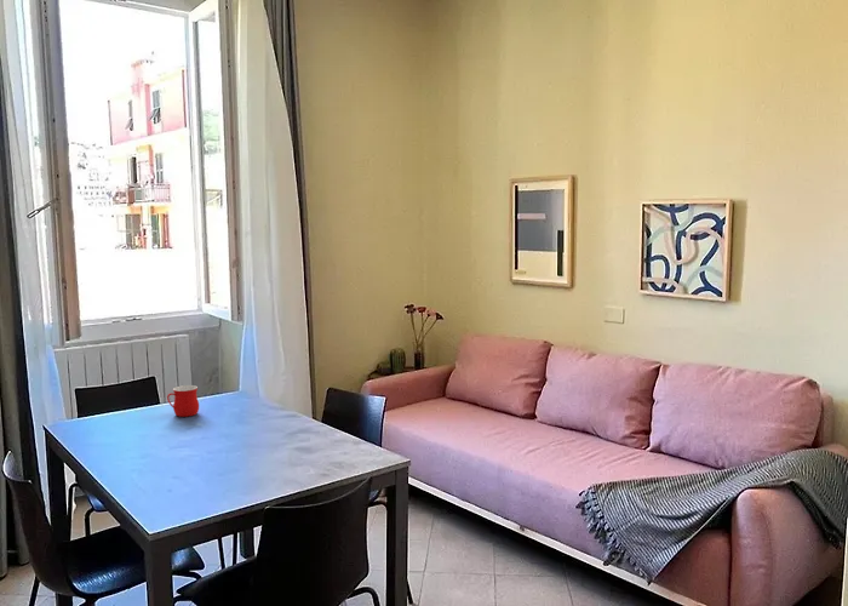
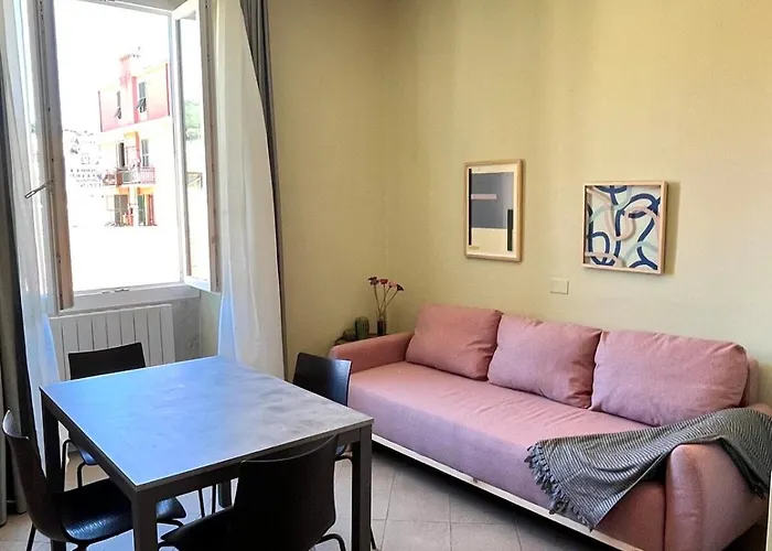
- mug (182, 401)
